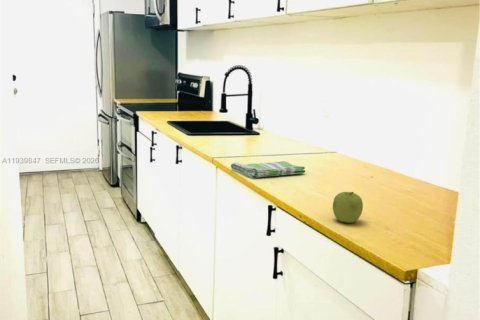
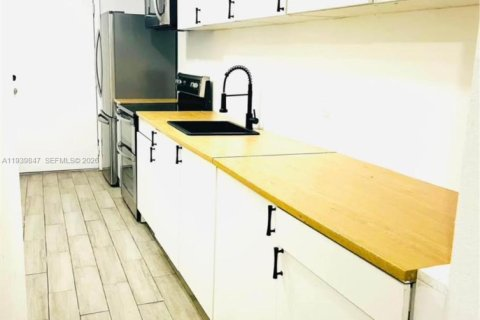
- dish towel (267, 166)
- fruit (347, 205)
